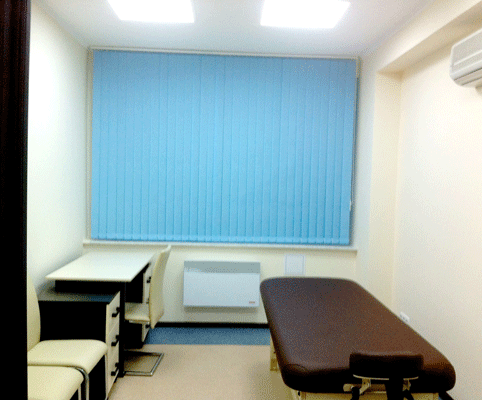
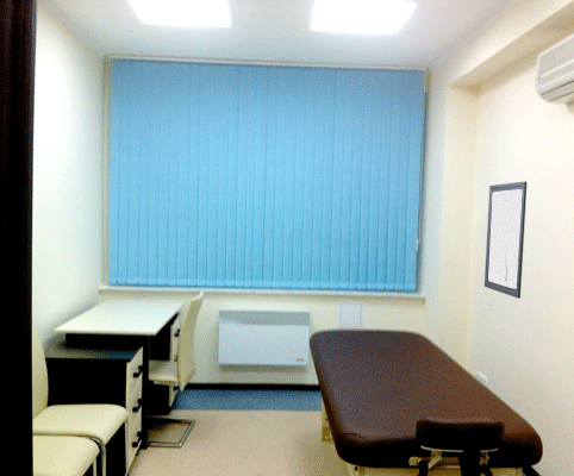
+ wall art (504, 238)
